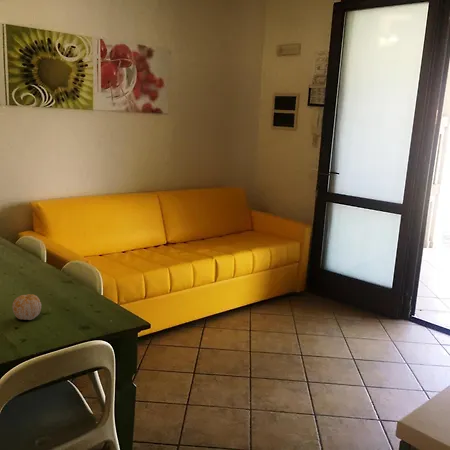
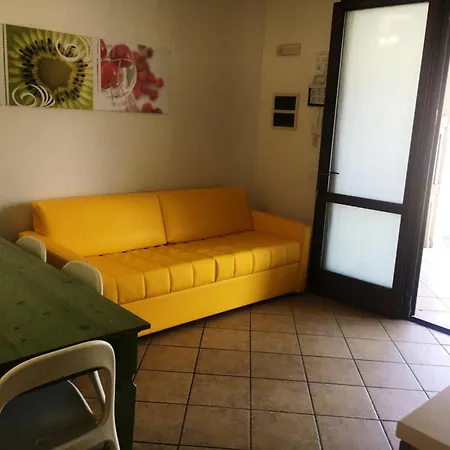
- fruit (27, 307)
